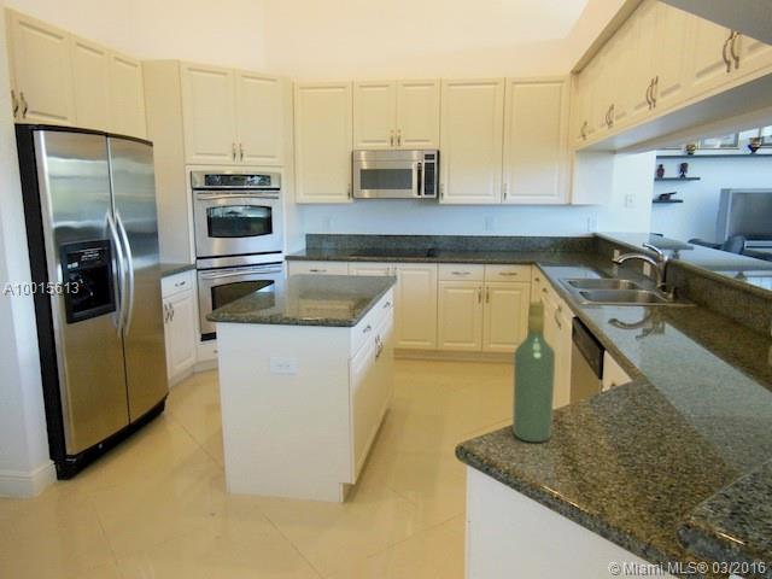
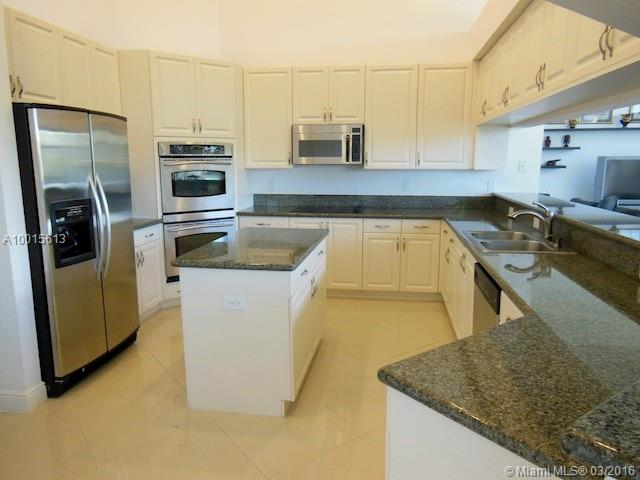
- wine bottle (533, 370)
